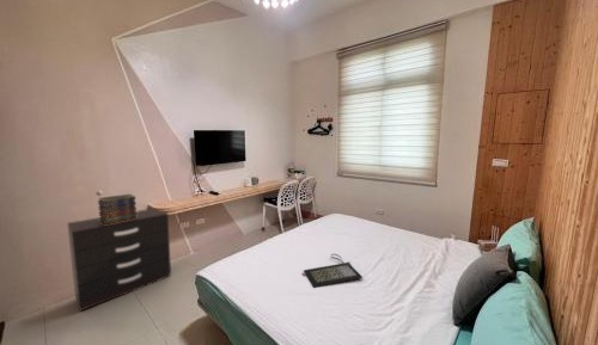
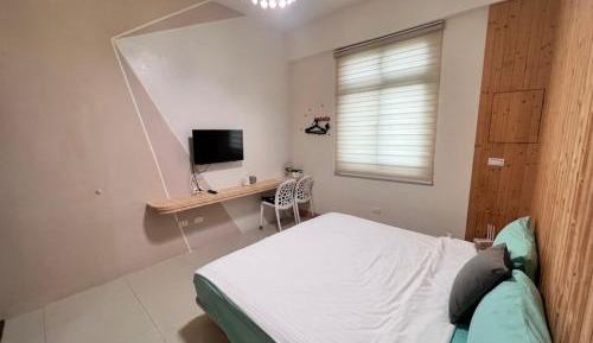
- dresser (123, 252)
- clutch bag (334, 272)
- book stack (117, 208)
